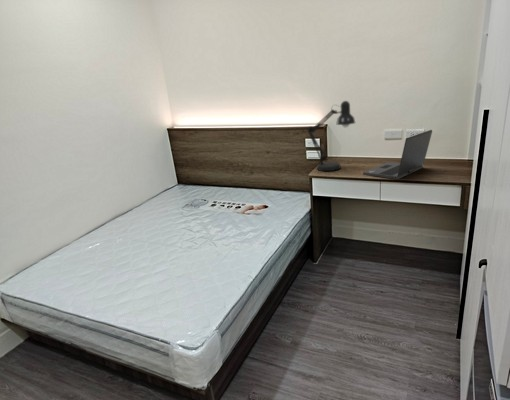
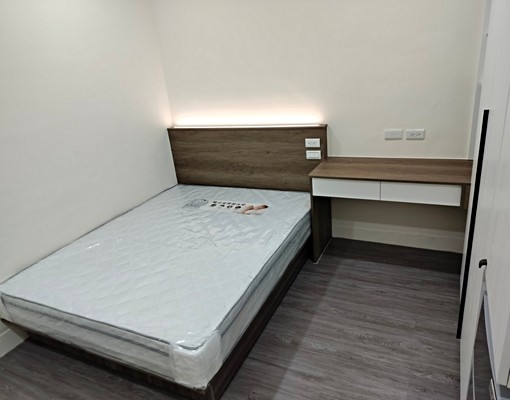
- laptop (402, 154)
- desk lamp (337, 124)
